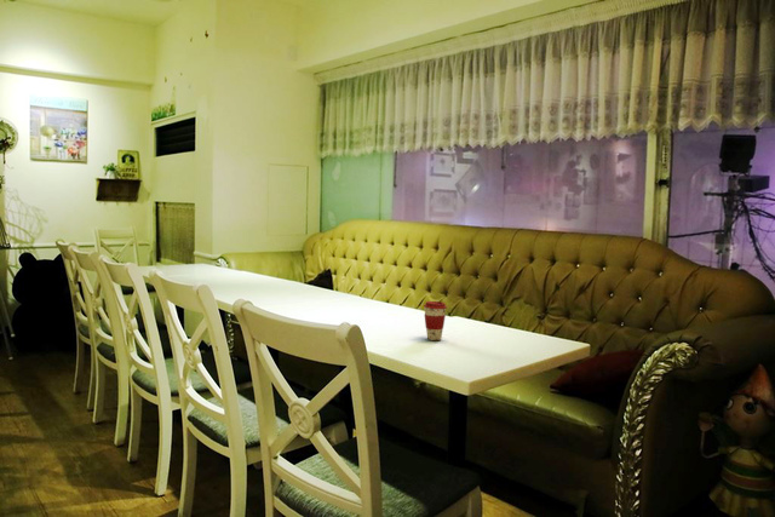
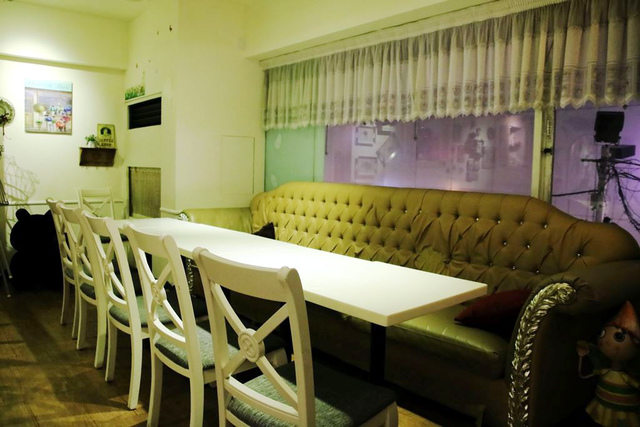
- coffee cup (435, 320)
